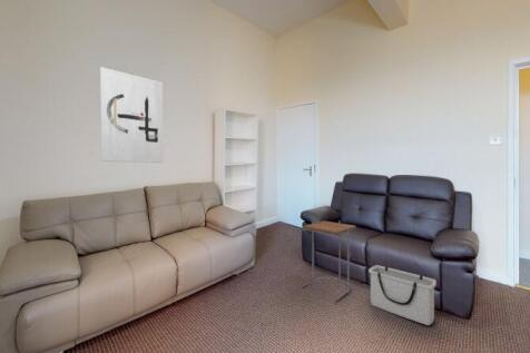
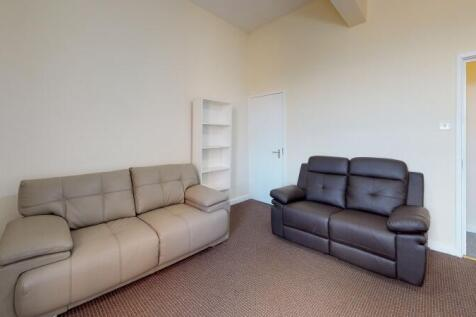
- storage bin (400, 293)
- side table (338, 255)
- wall art (134, 118)
